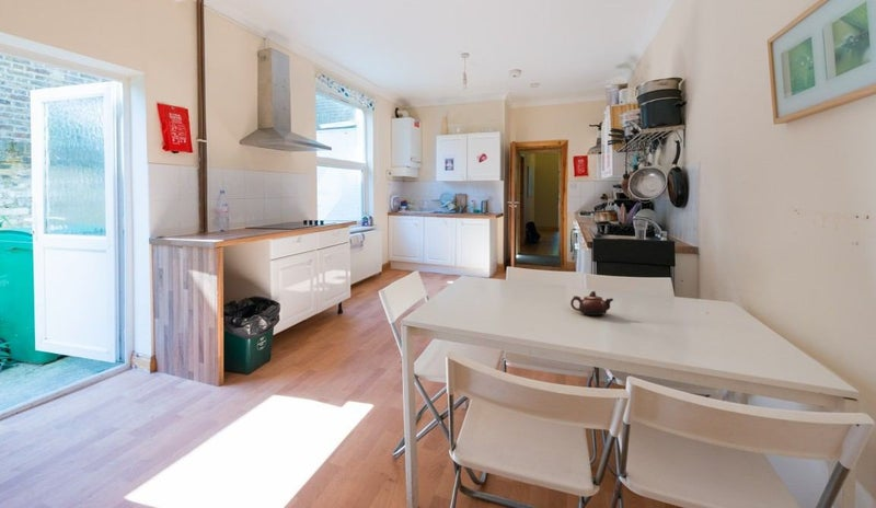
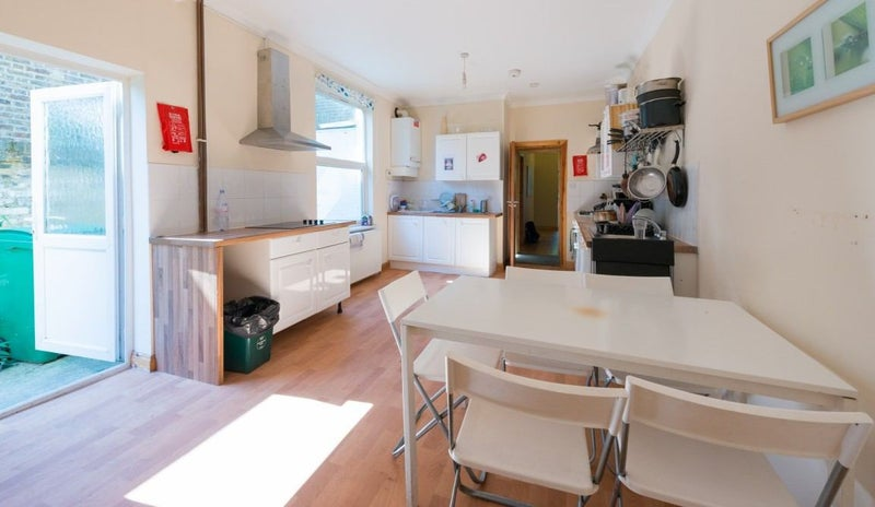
- teapot (591, 302)
